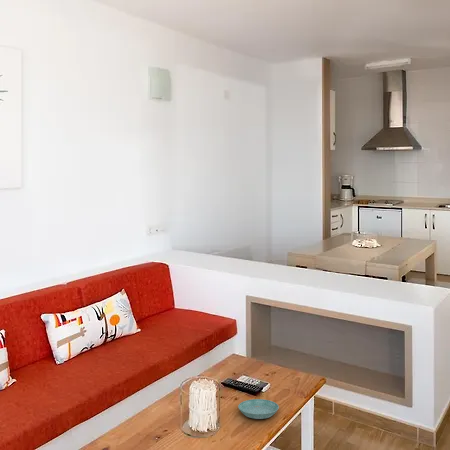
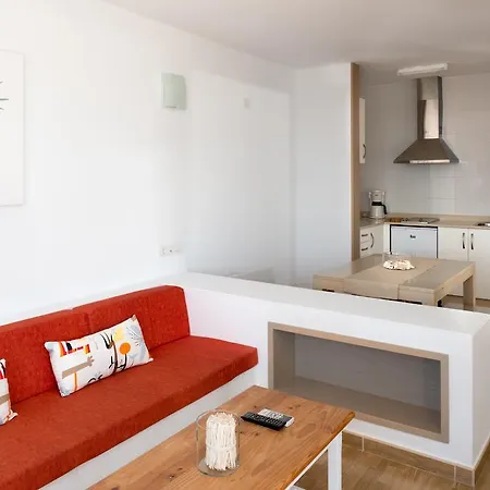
- saucer (258, 409)
